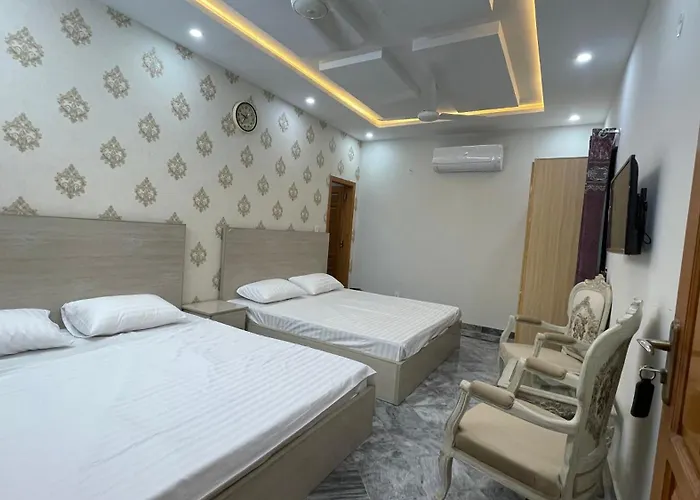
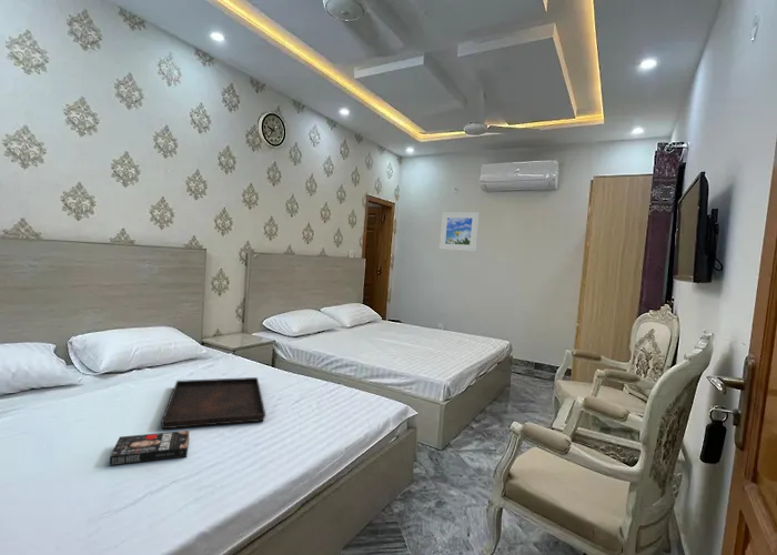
+ book (152, 446)
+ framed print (458, 231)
+ serving tray (216, 398)
